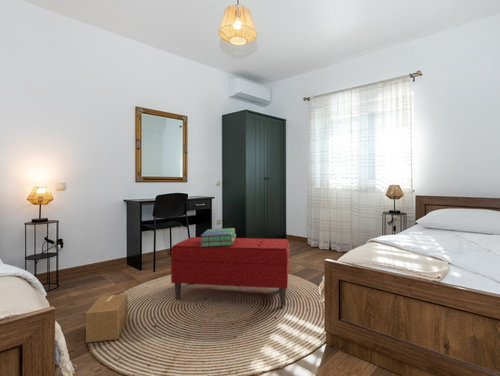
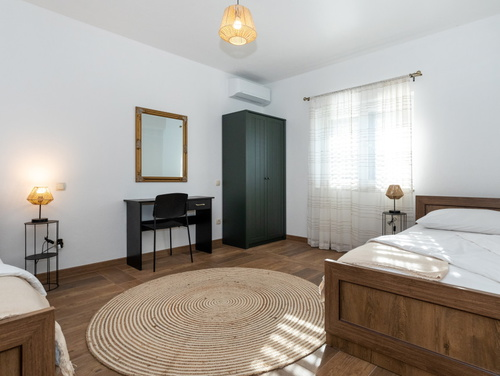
- cardboard box (108, 316)
- stack of books (219, 237)
- bench (233, 267)
